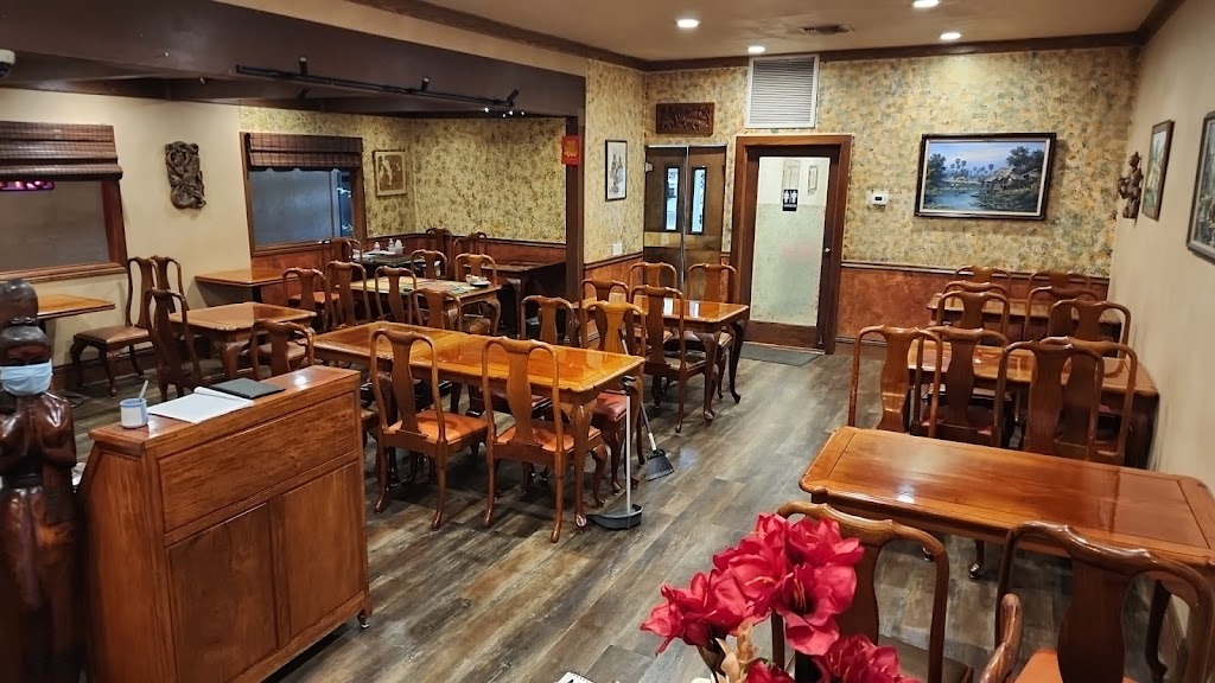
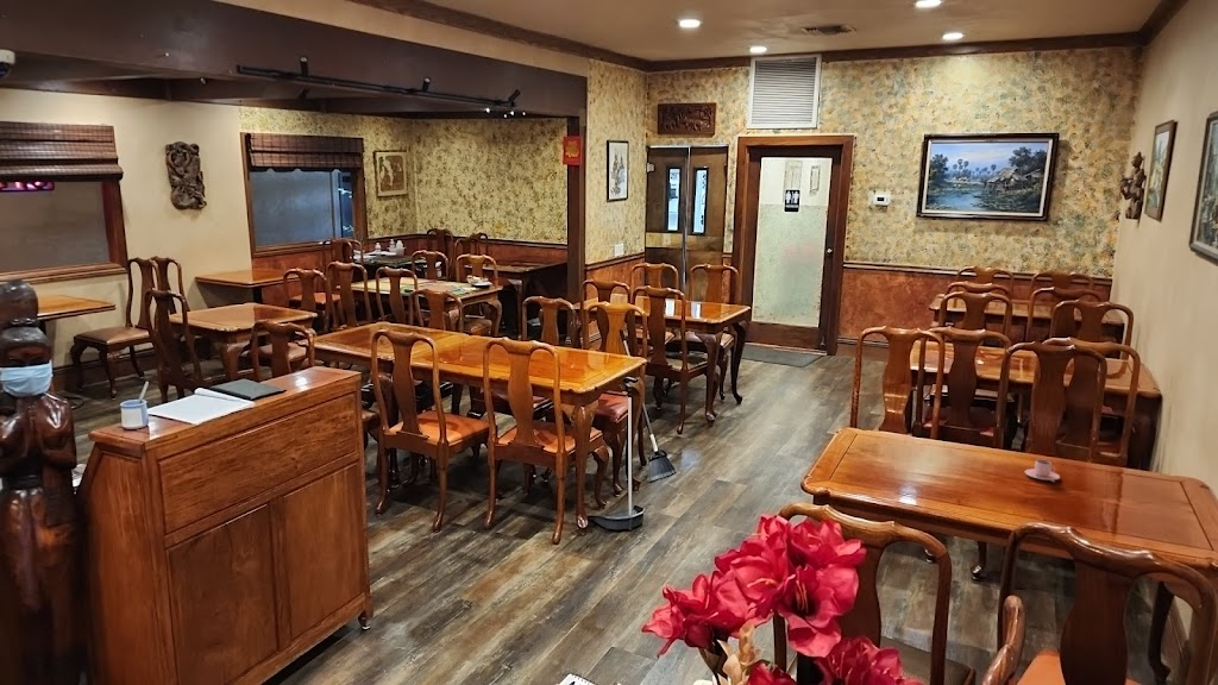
+ teacup (1044, 460)
